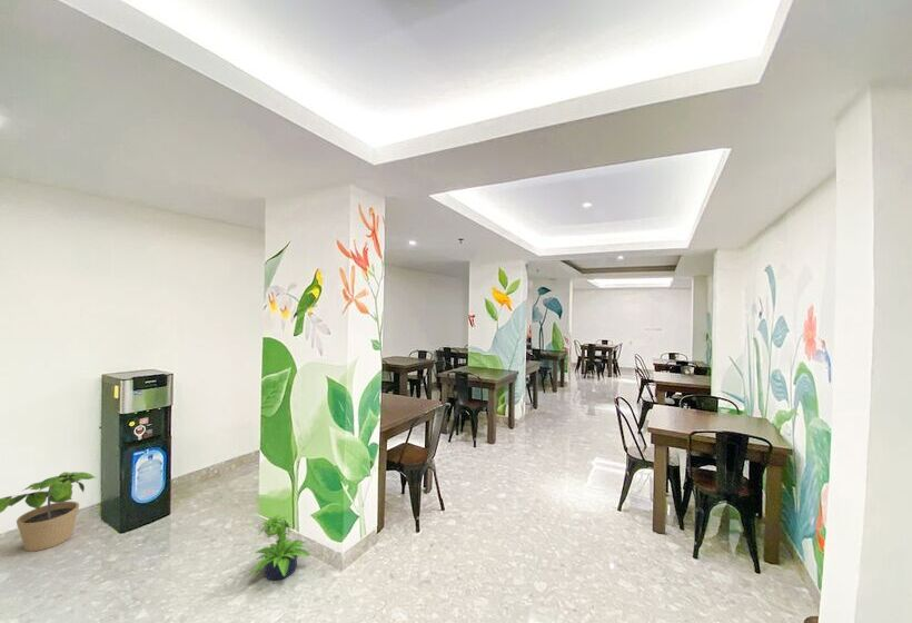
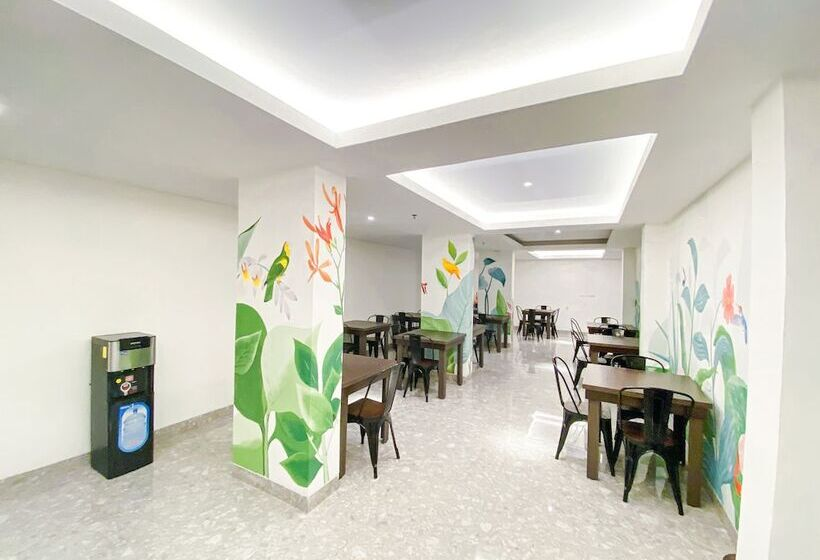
- potted plant (280, 542)
- potted plant (47, 512)
